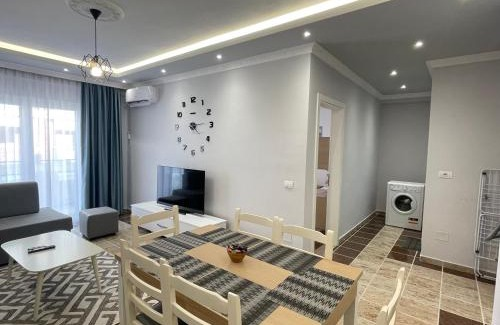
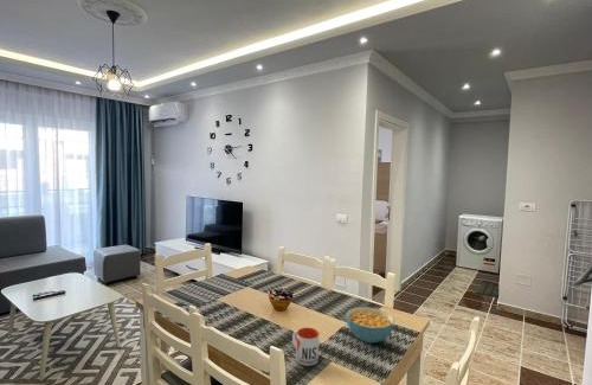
+ mug (303, 344)
+ cereal bowl (368, 327)
